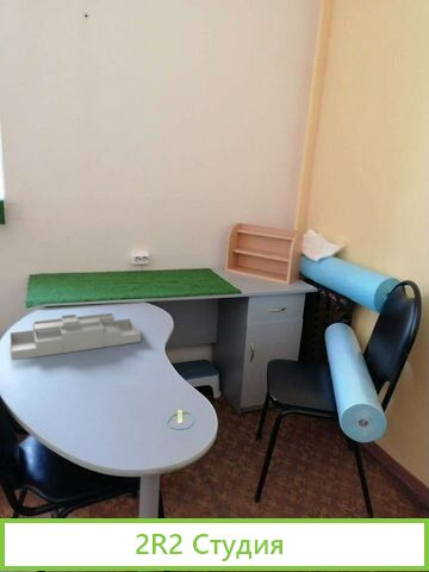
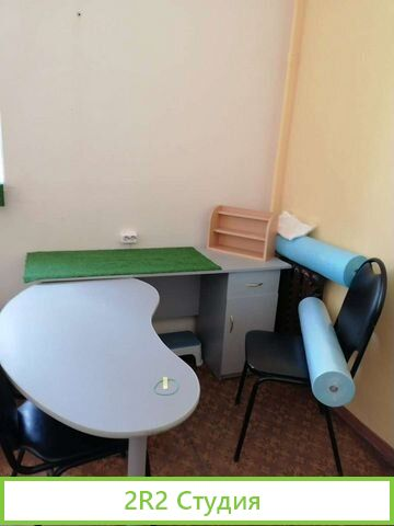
- desk organizer (76, 330)
